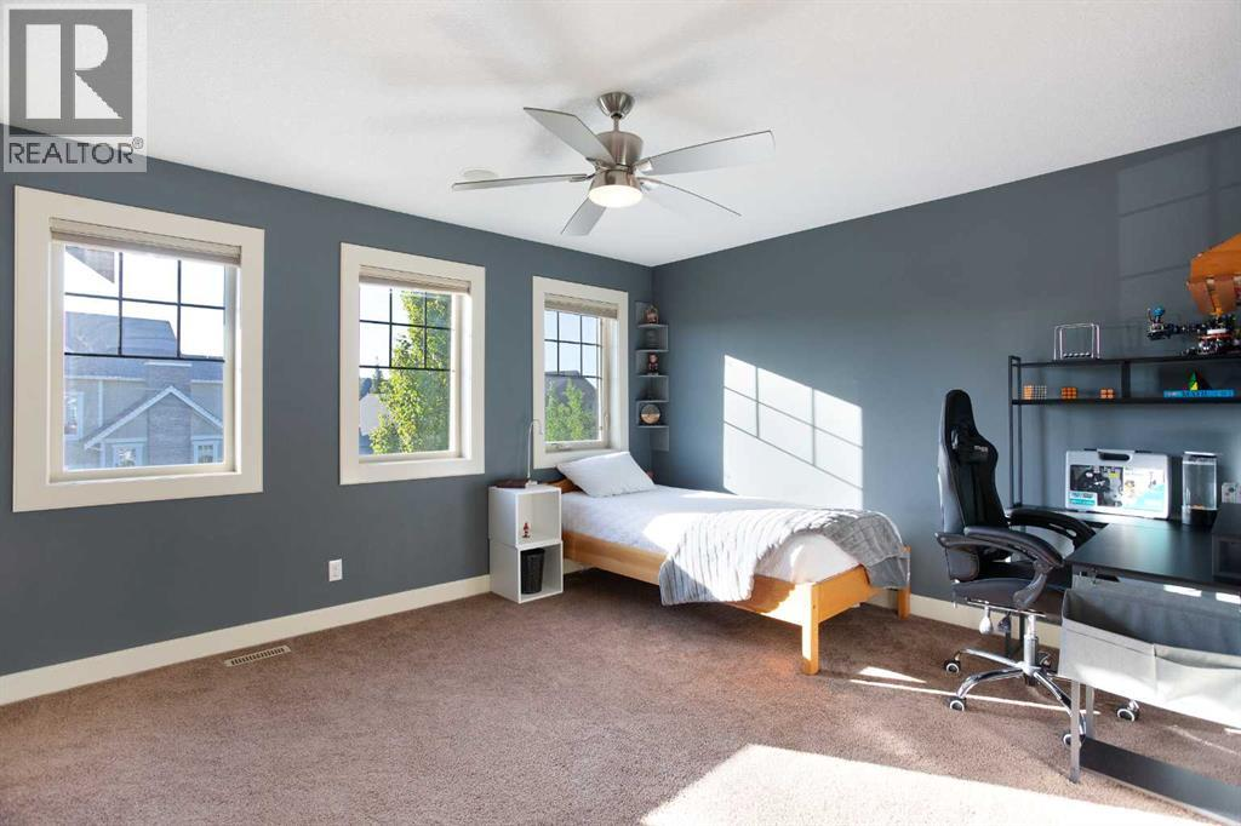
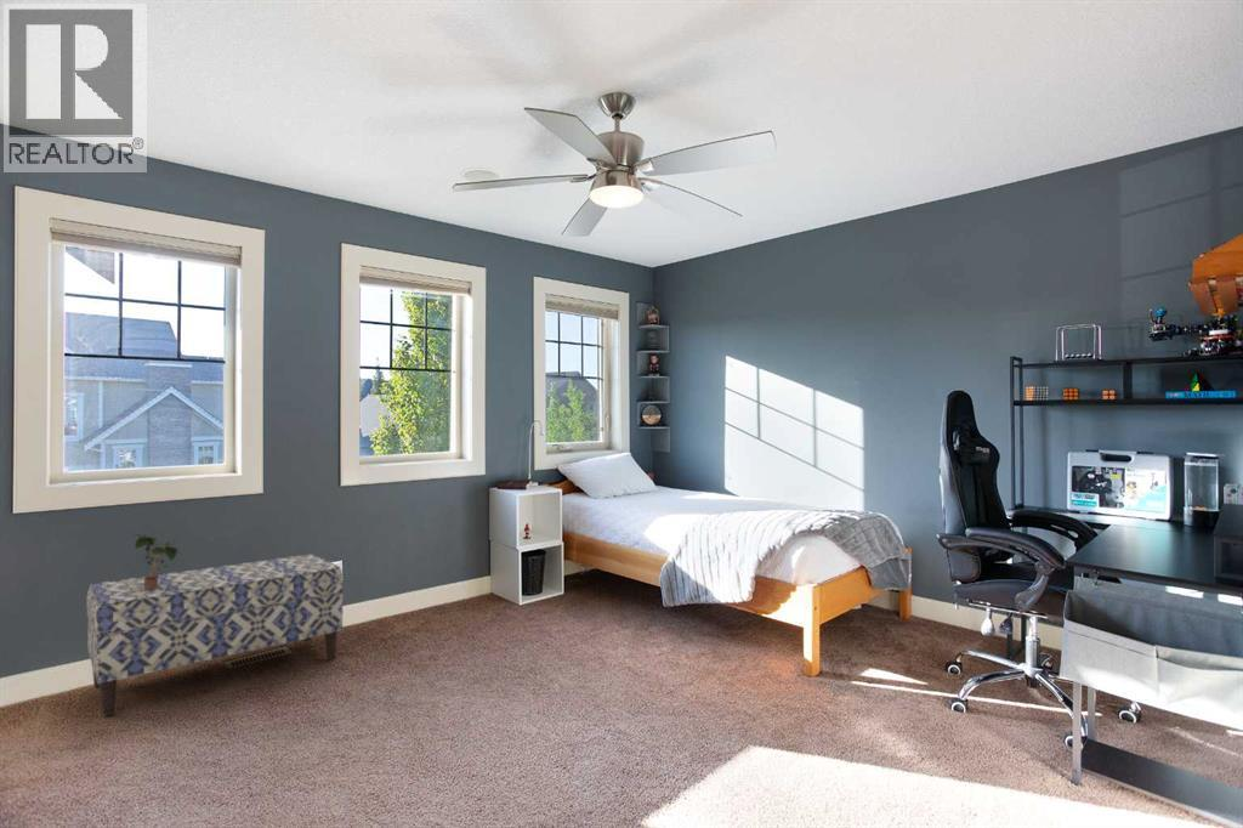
+ bench (221, 623)
+ potted plant (154, 557)
